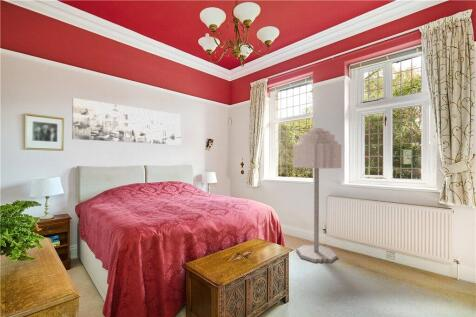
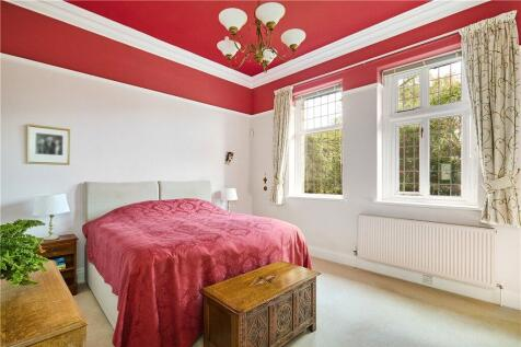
- wall art (134, 125)
- floor lamp (316, 191)
